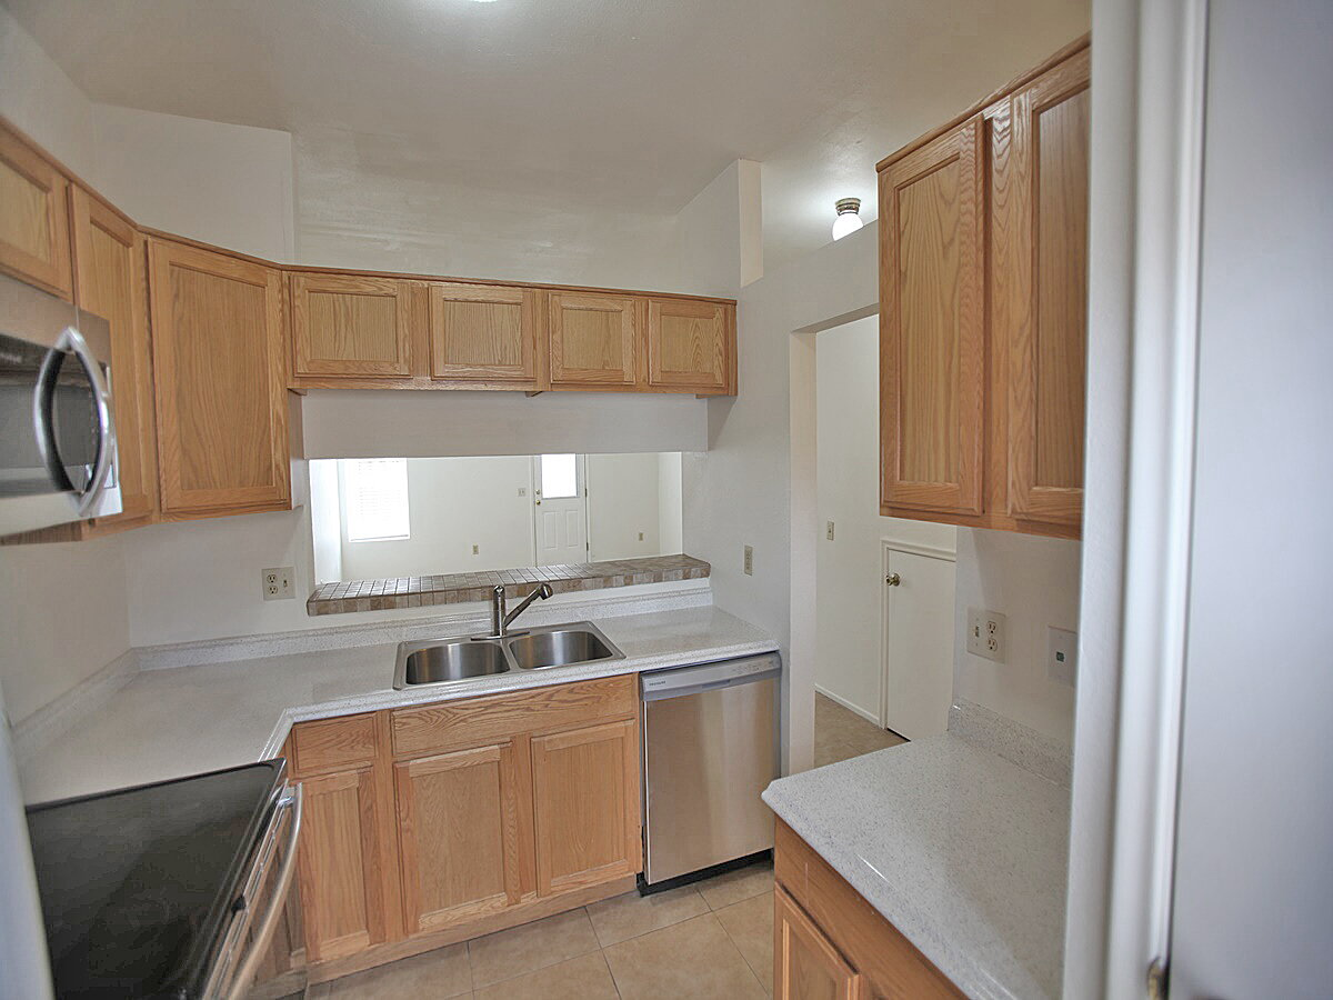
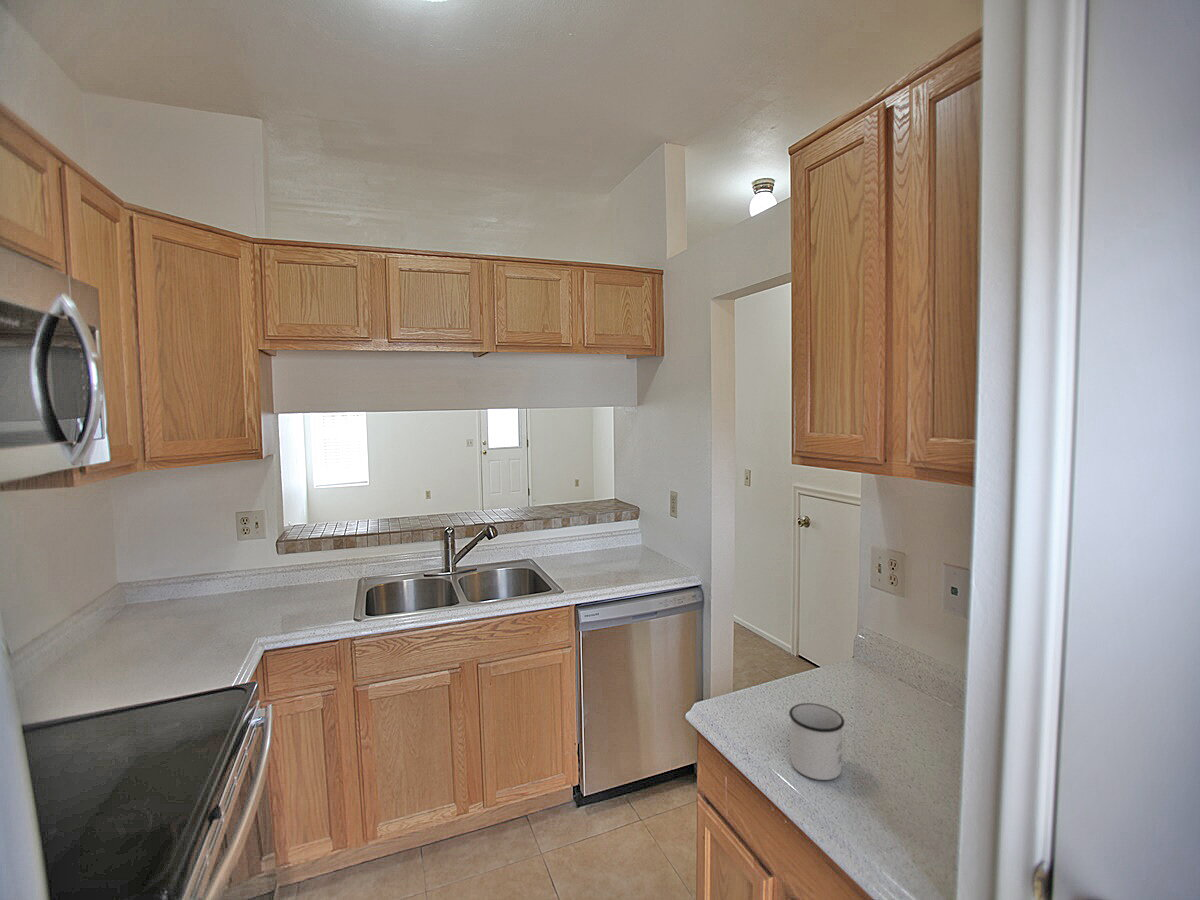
+ mug (813, 736)
